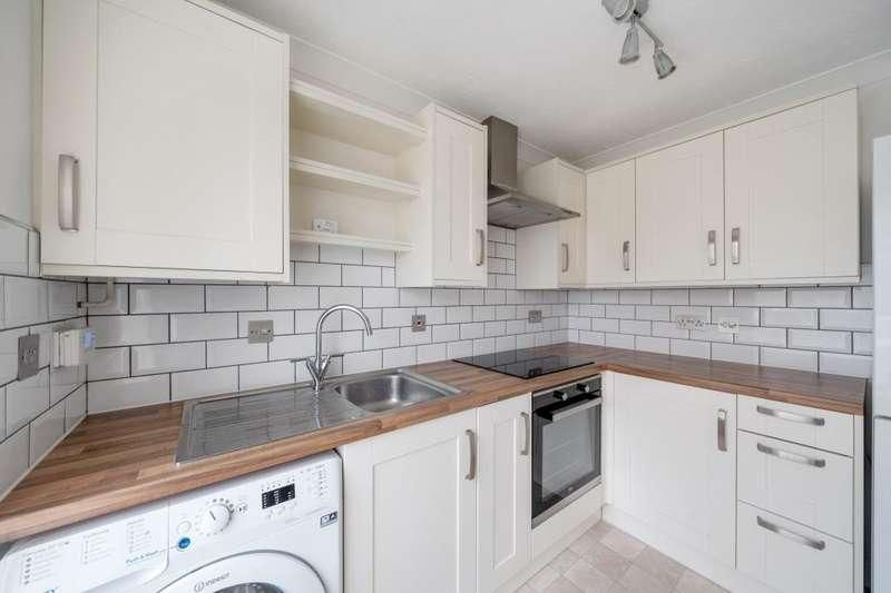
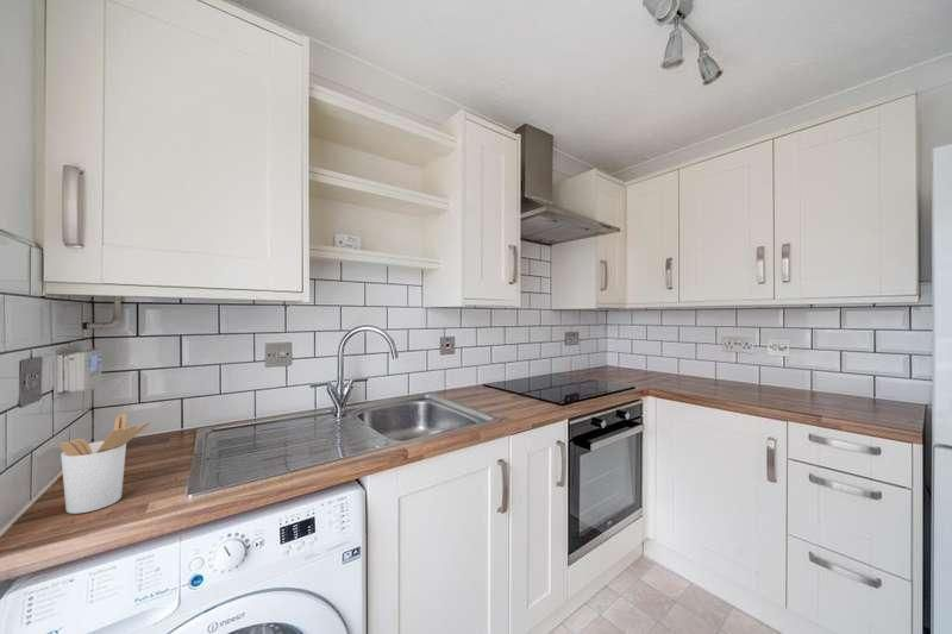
+ utensil holder (106, 462)
